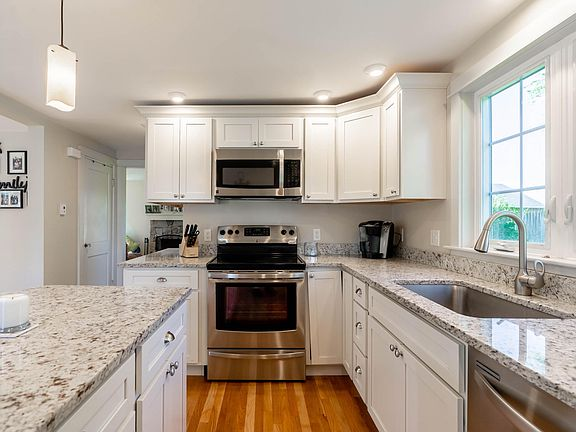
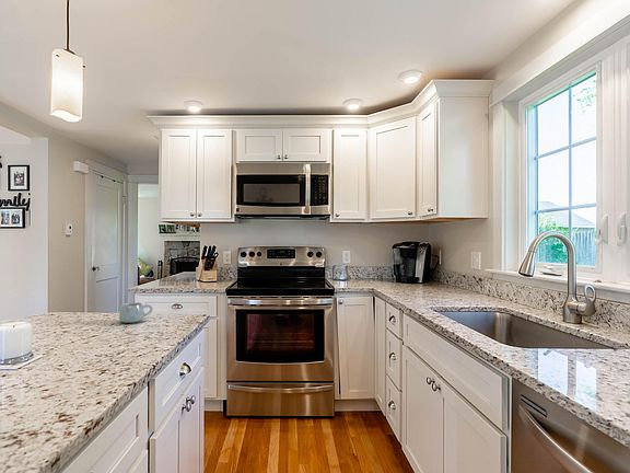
+ mug (136, 312)
